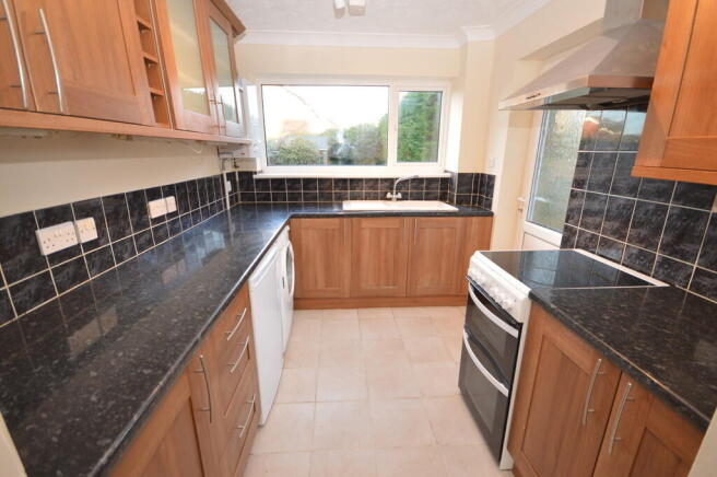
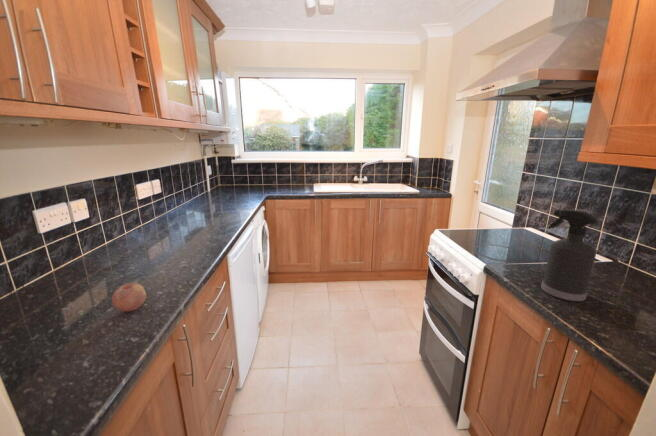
+ fruit (130, 297)
+ spray bottle (570, 252)
